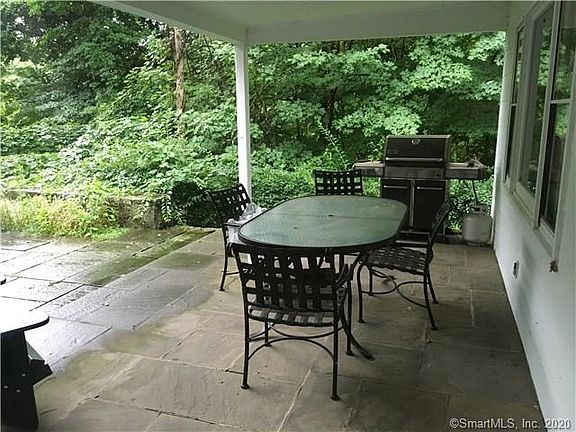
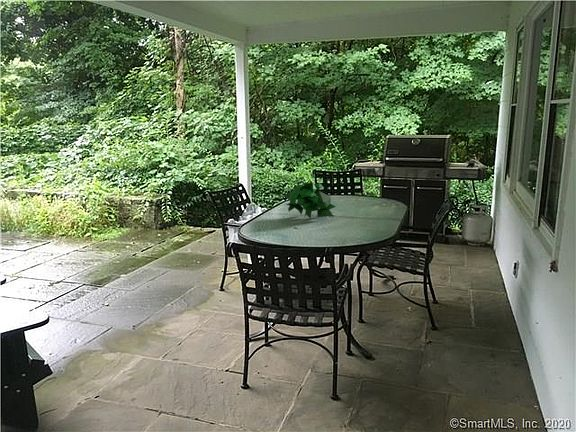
+ plant (309, 197)
